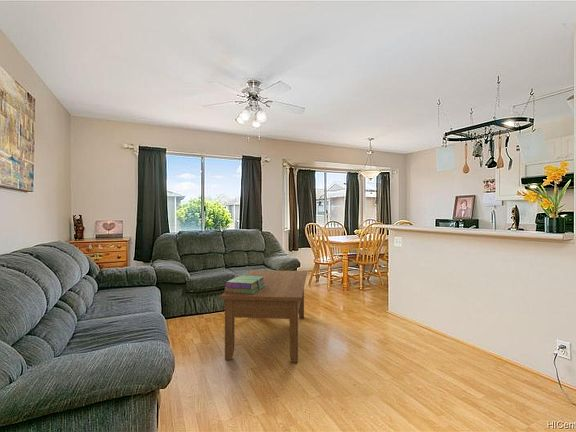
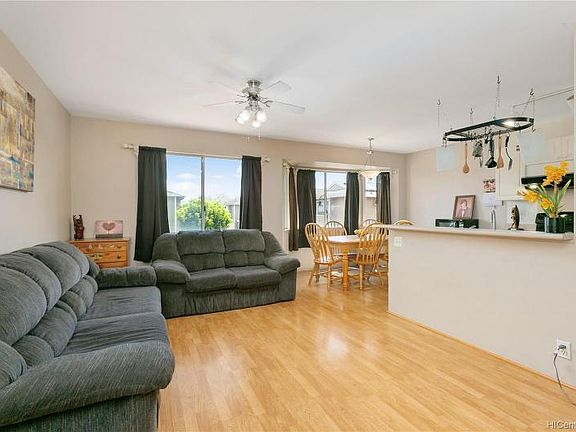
- stack of books (245, 283)
- coffee table (271, 307)
